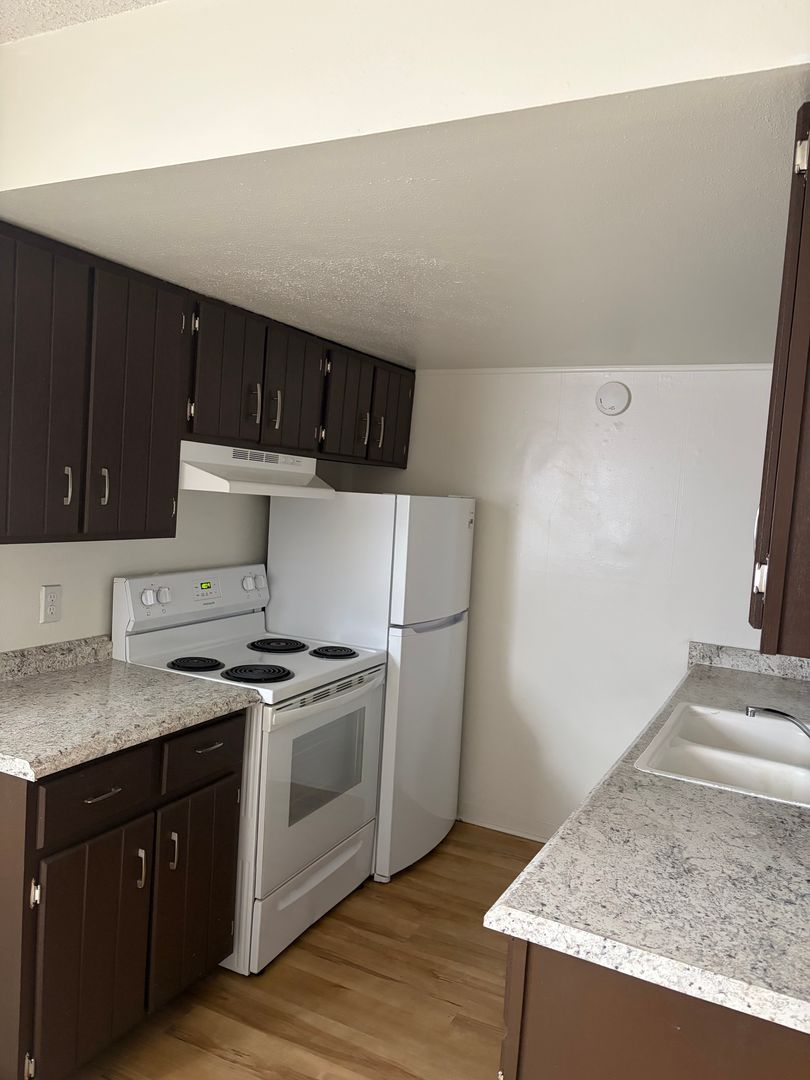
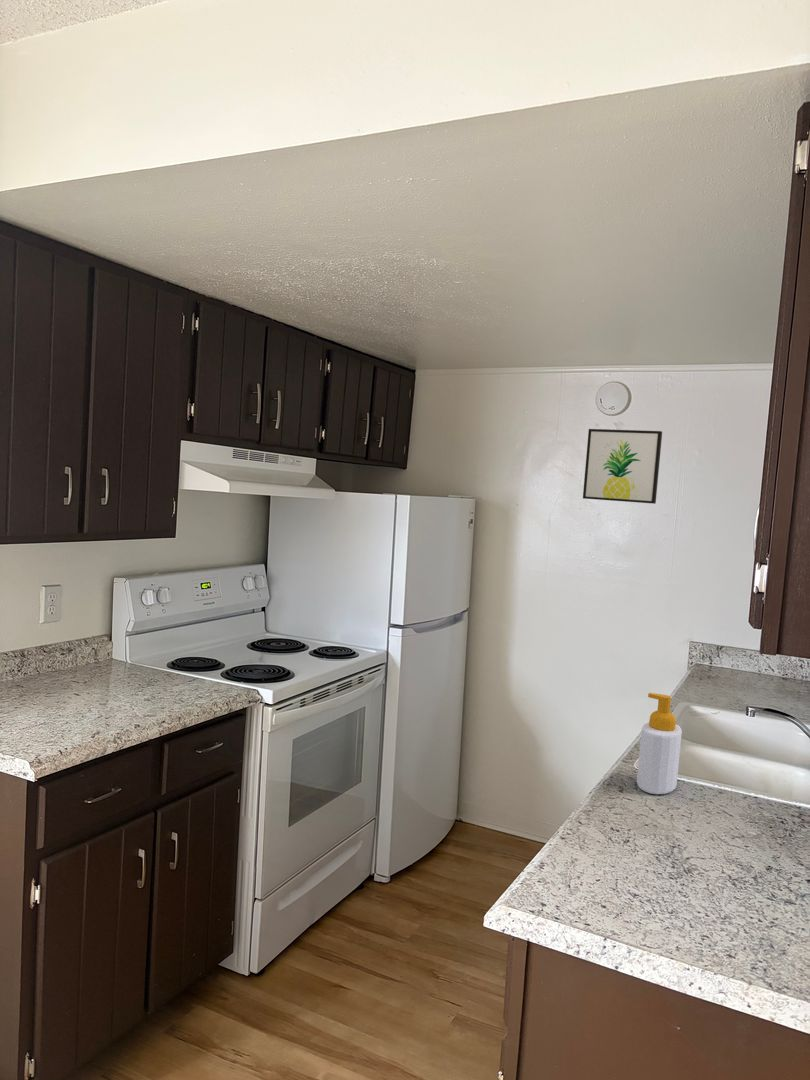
+ soap bottle (660, 740)
+ wall art (621, 465)
